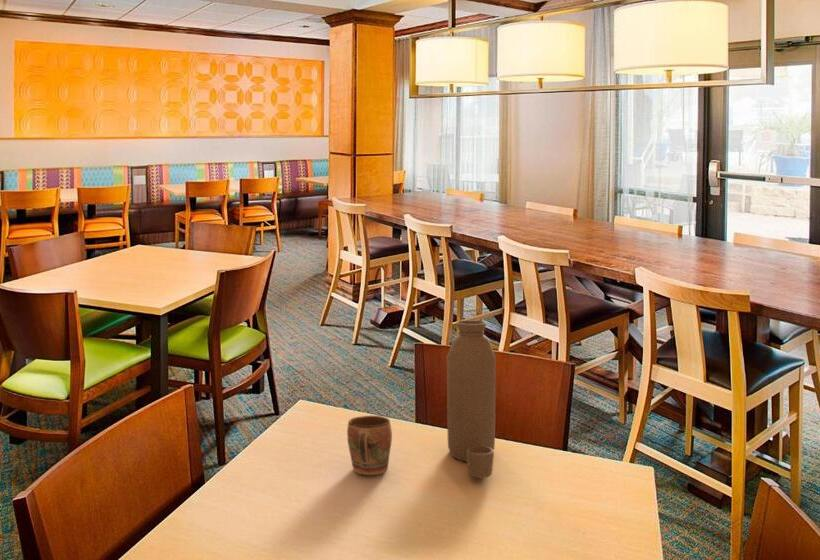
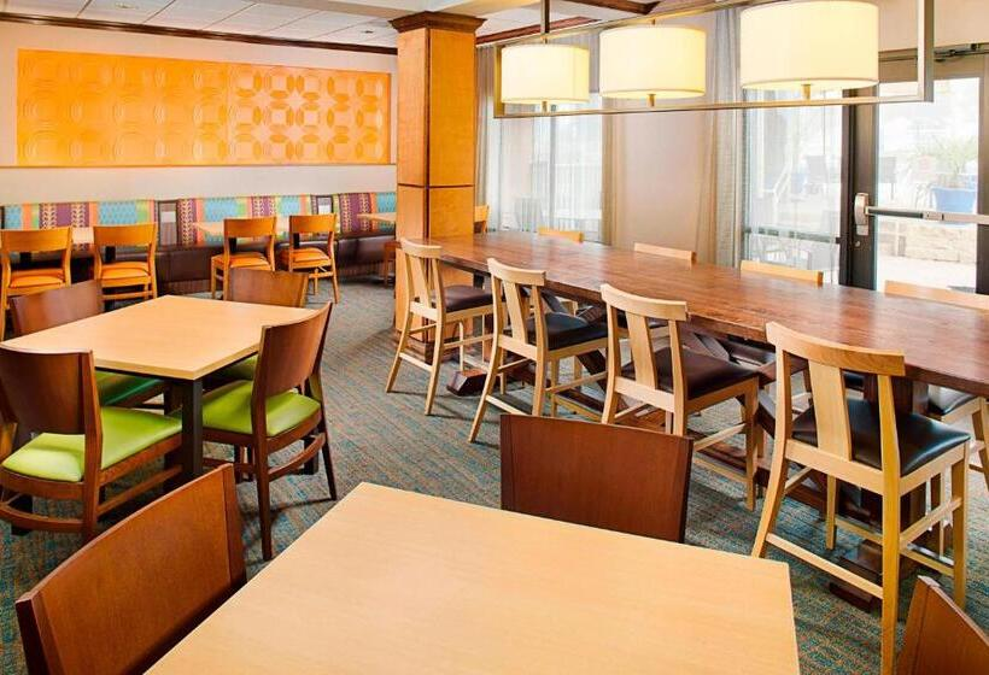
- water bottle (474, 394)
- mug (367, 446)
